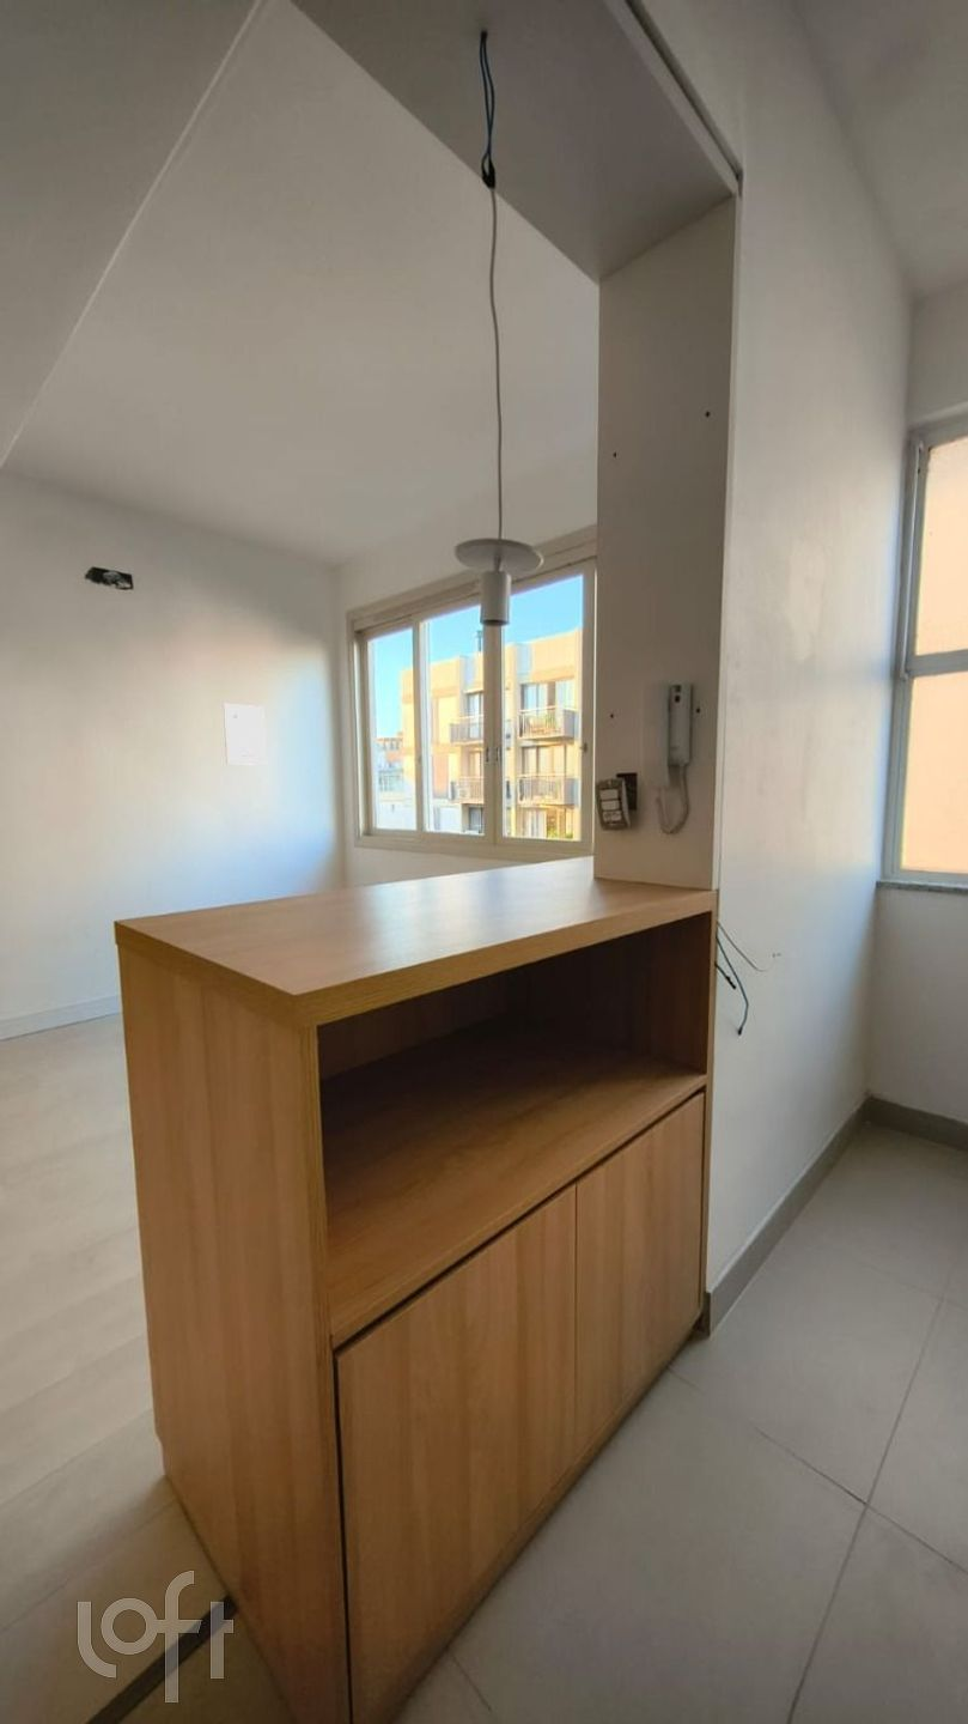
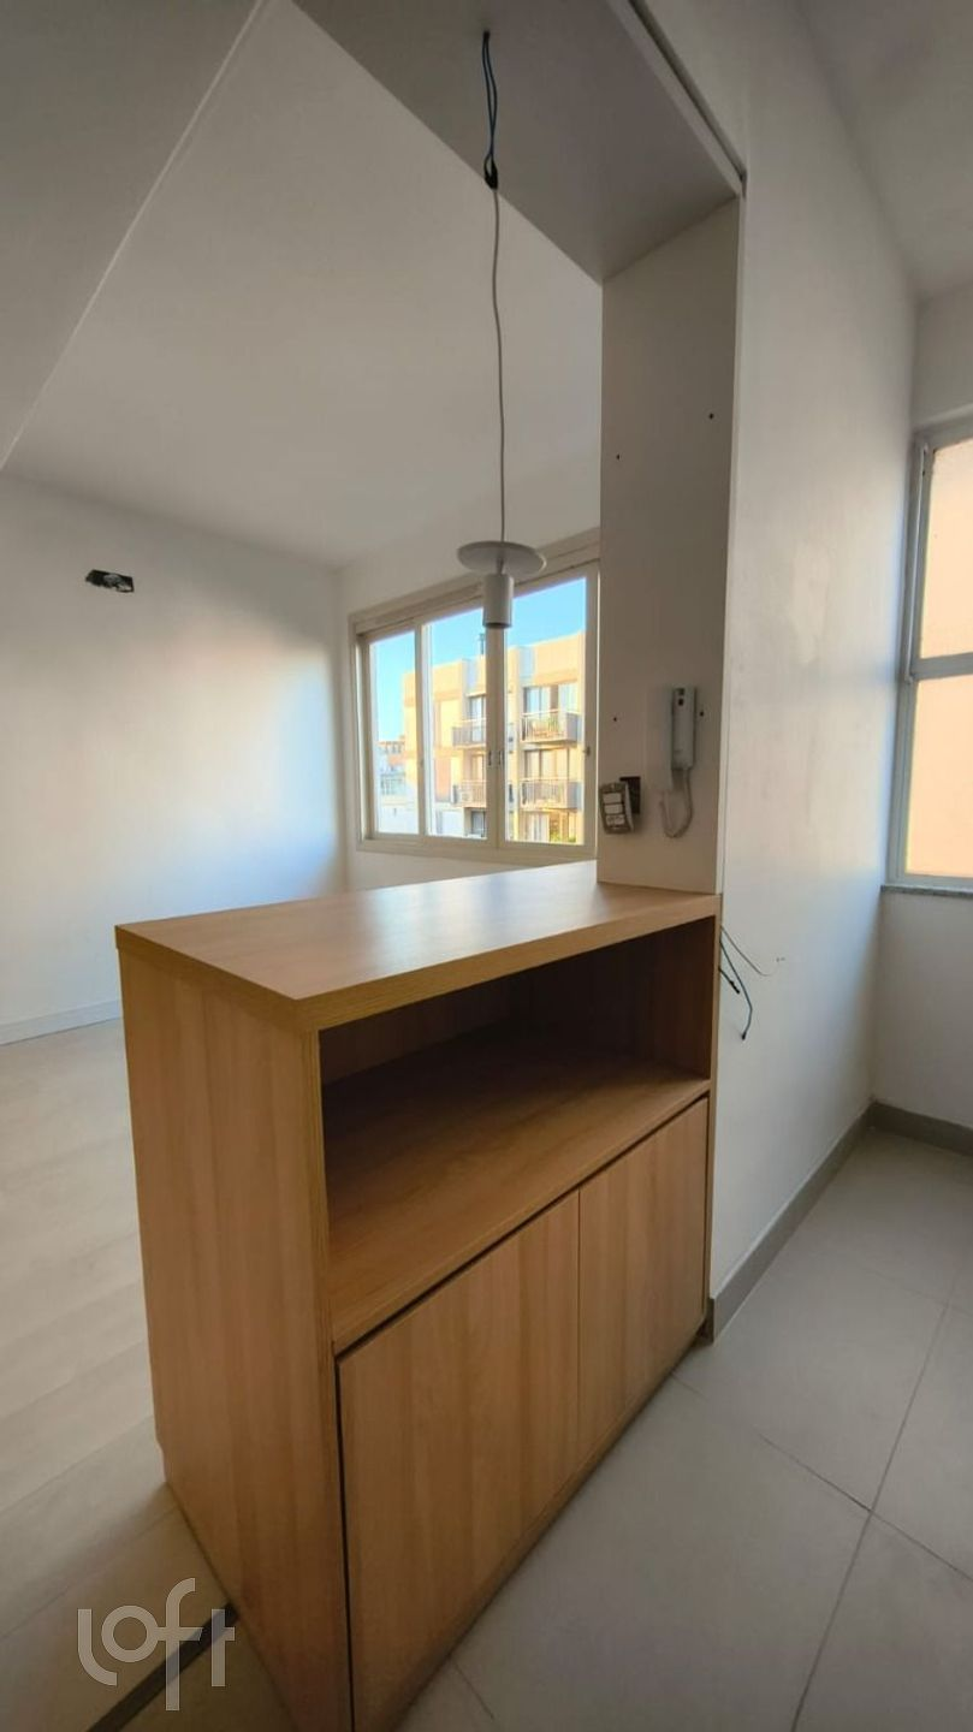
- wall art (244, 734)
